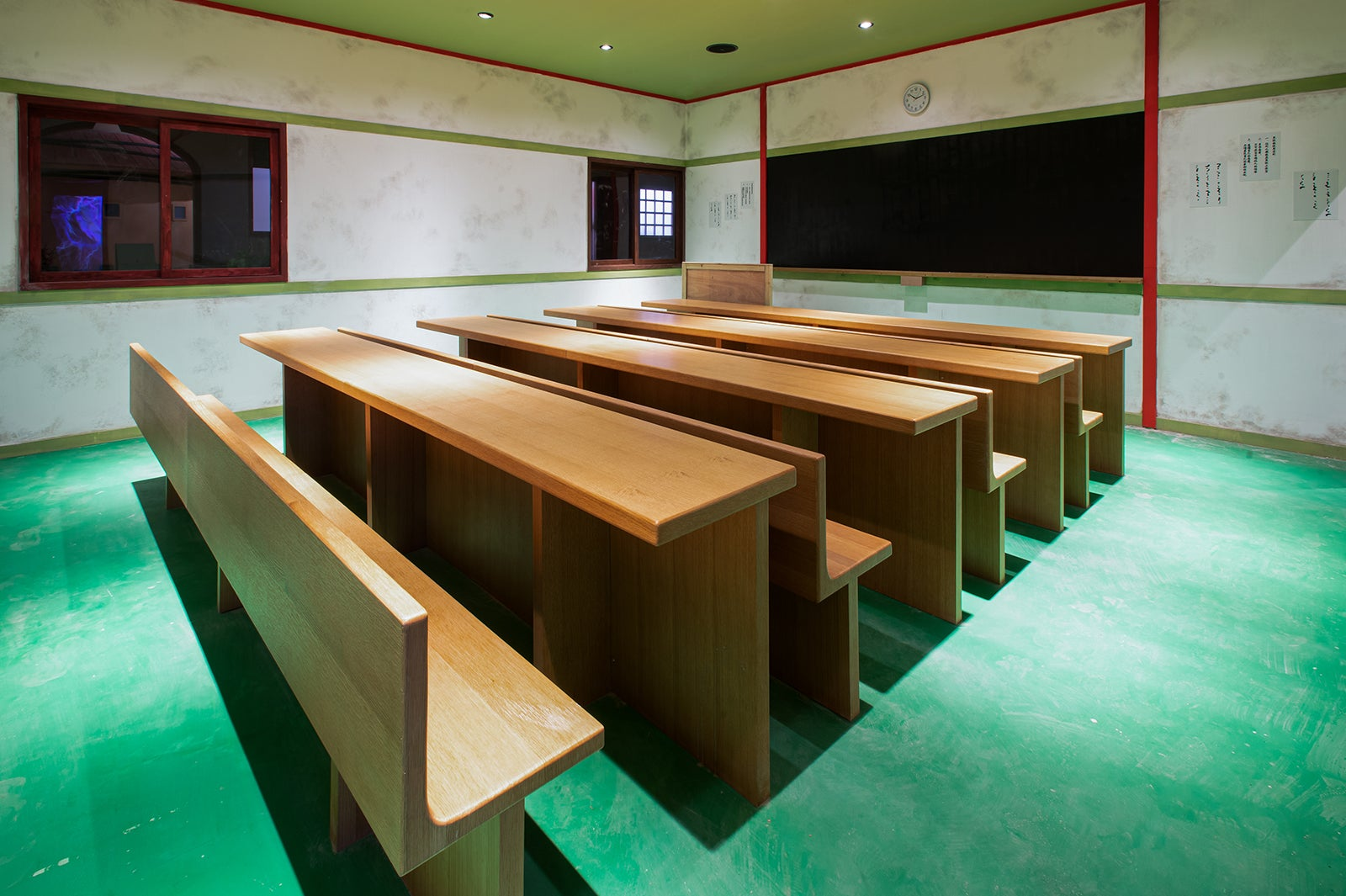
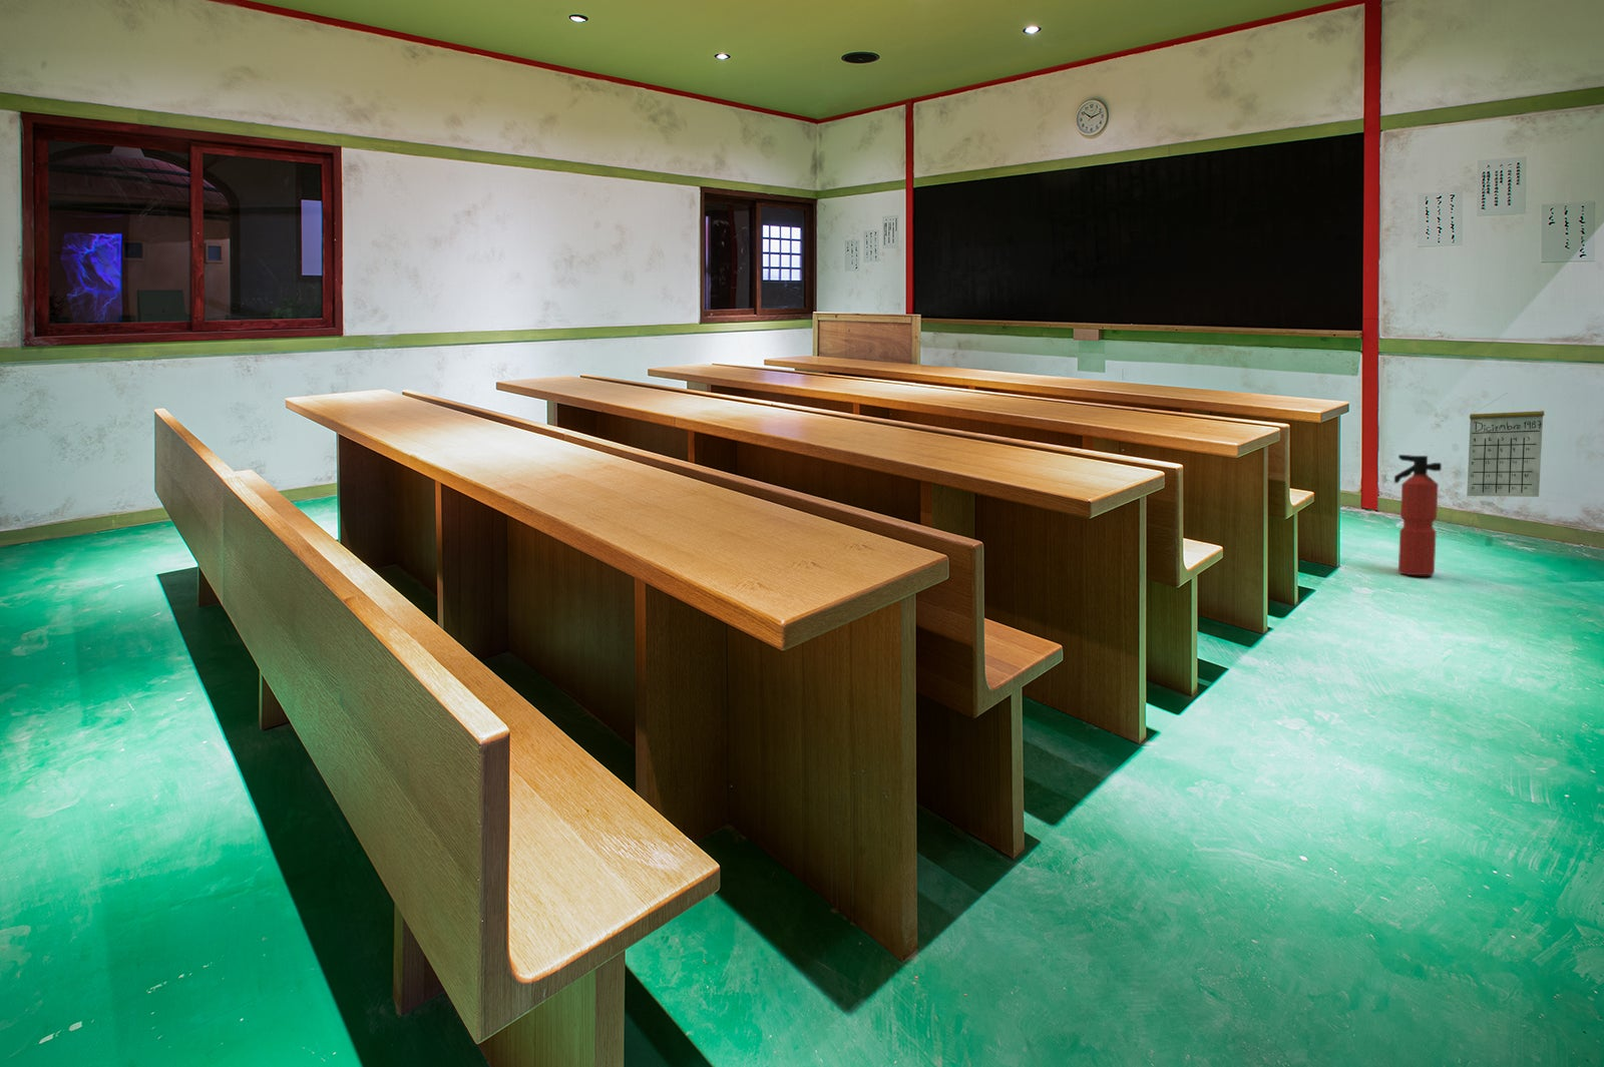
+ fire extinguisher (1415, 514)
+ calendar (1505, 444)
